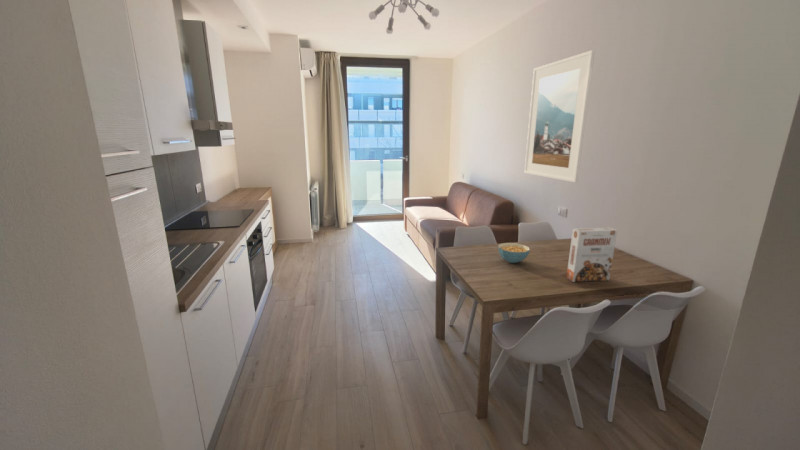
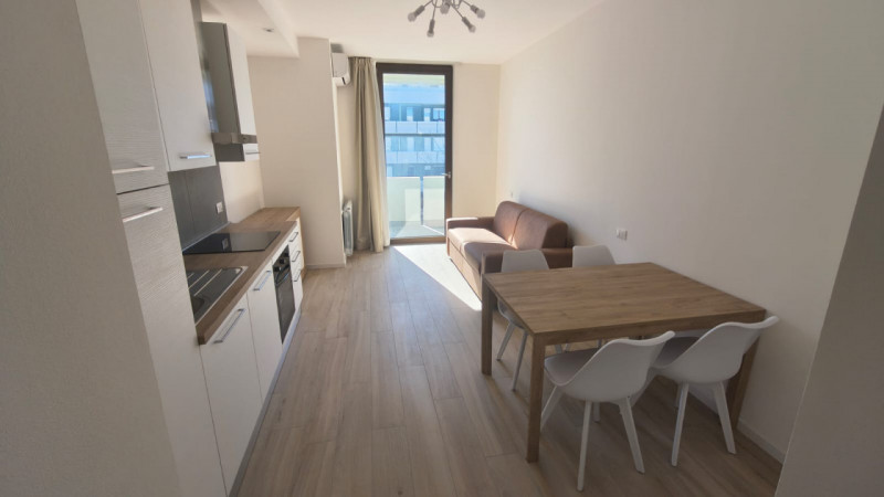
- cereal box (591, 254)
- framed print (554, 121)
- cereal bowl (513, 254)
